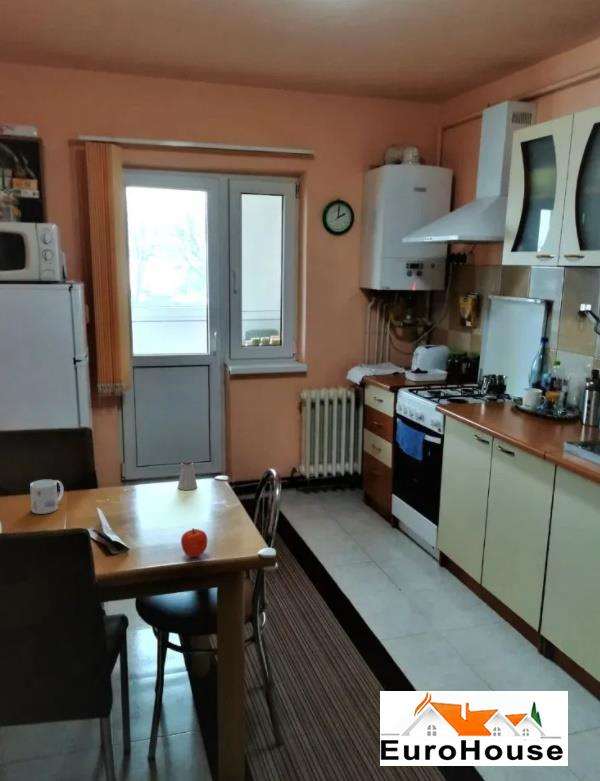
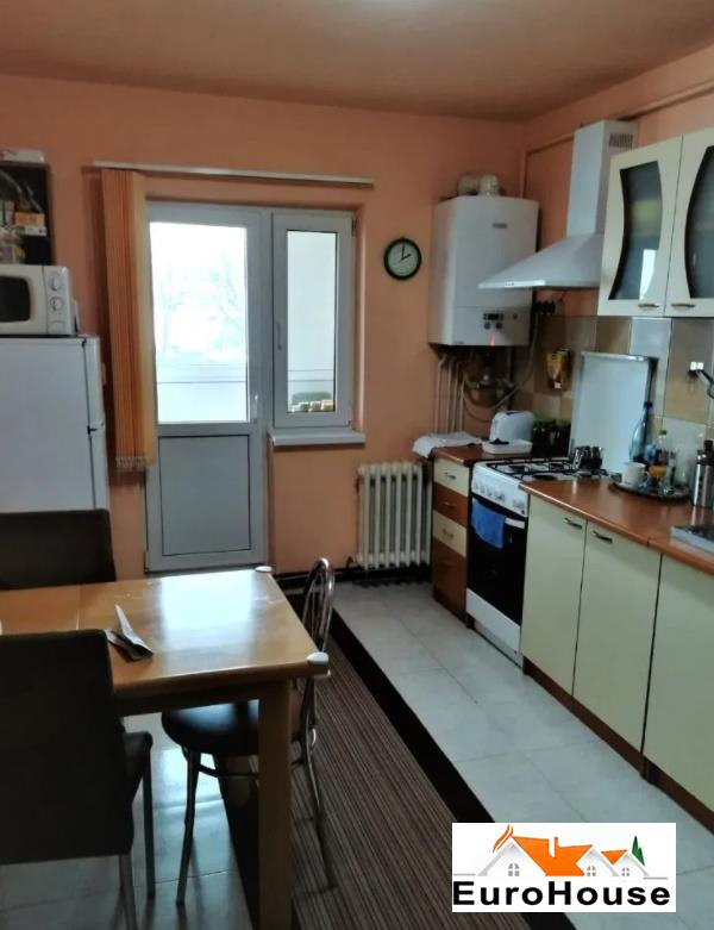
- mug (48, 494)
- fruit (194, 542)
- saltshaker (187, 474)
